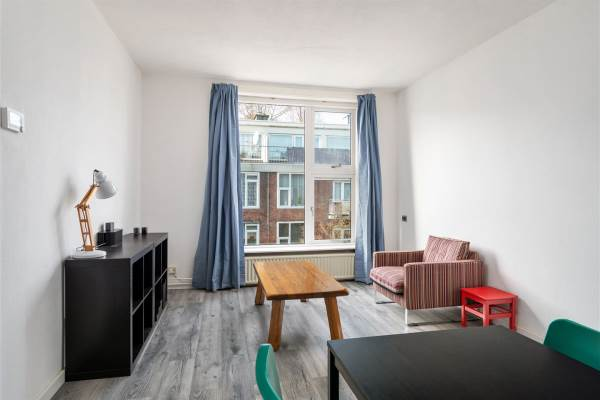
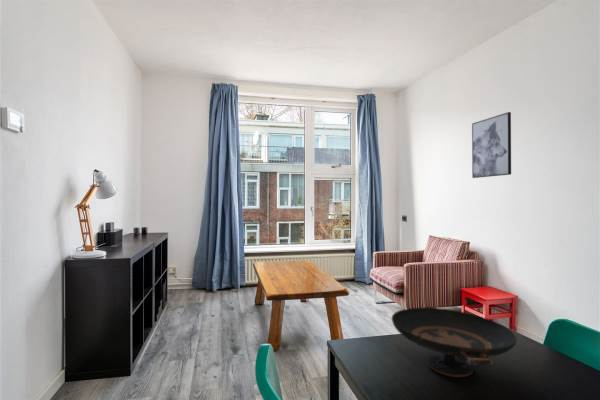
+ wall art (490, 147)
+ decorative bowl (450, 344)
